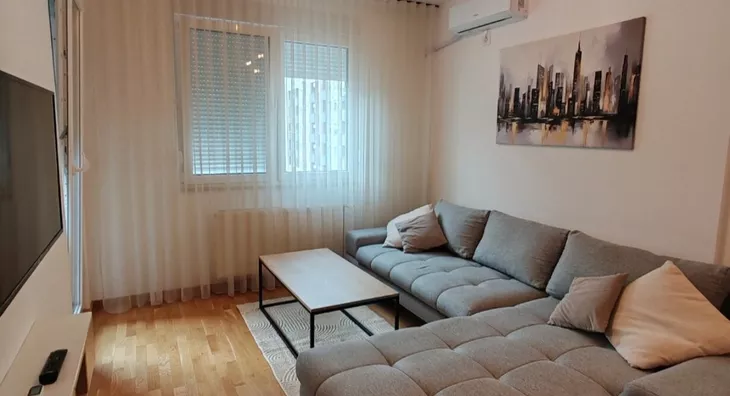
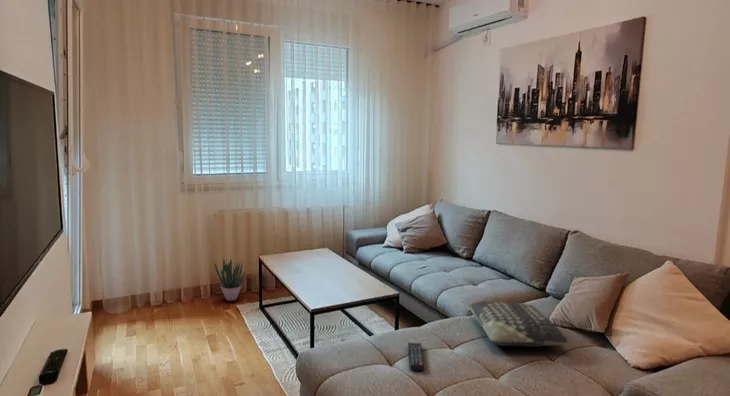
+ cushion (514, 322)
+ remote control (415, 355)
+ potted plant (230, 279)
